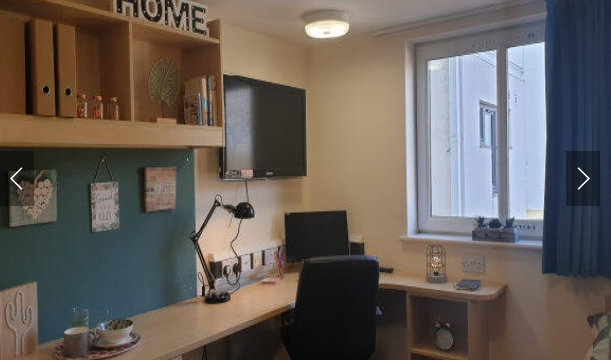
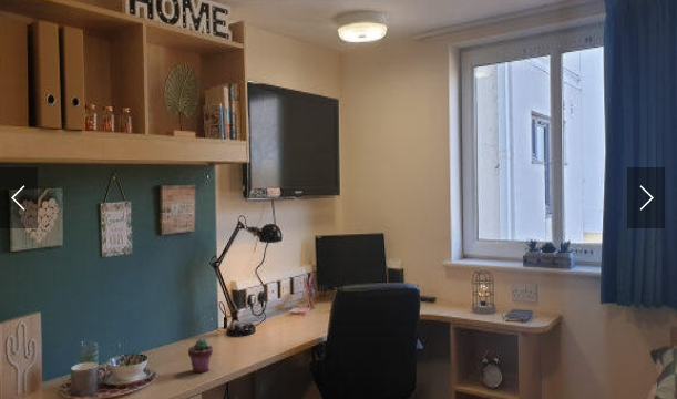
+ potted succulent (201, 354)
